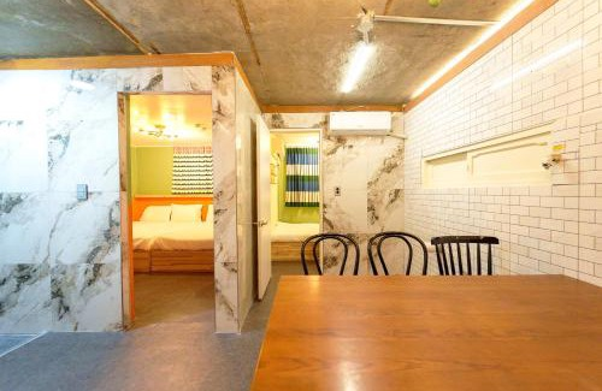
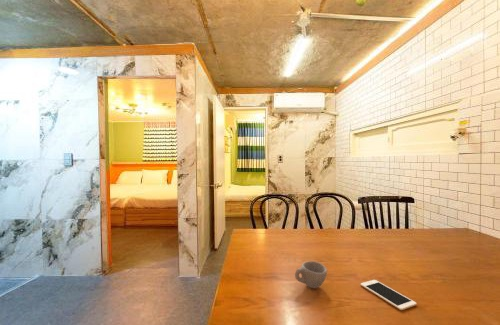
+ cup (310, 276)
+ cell phone (386, 293)
